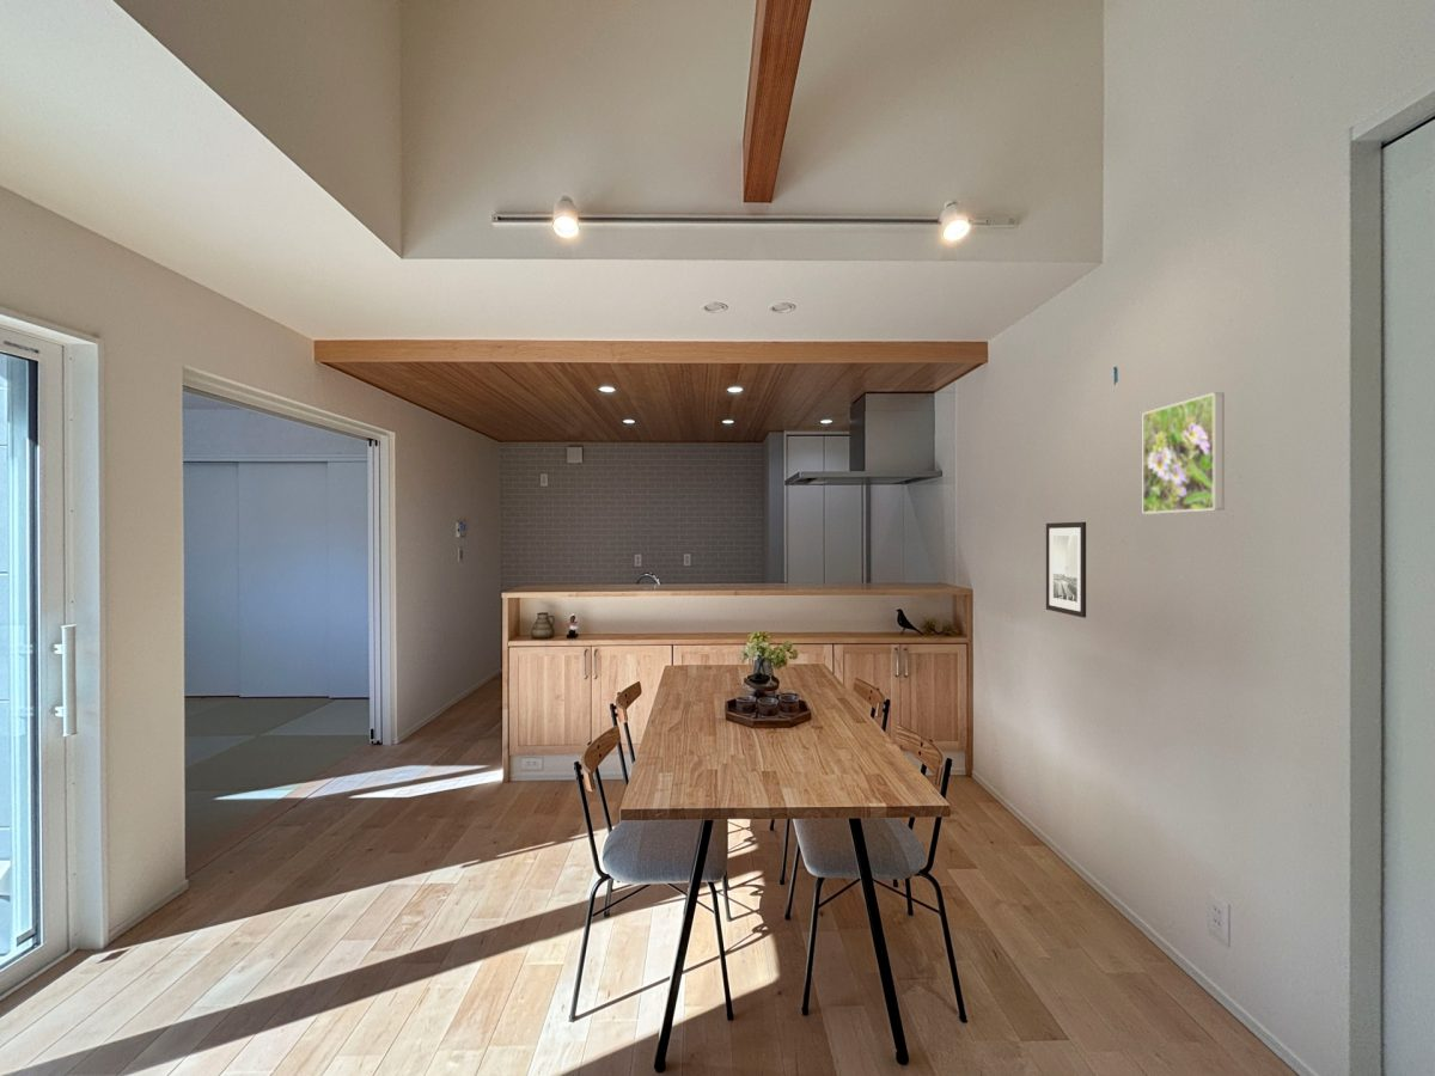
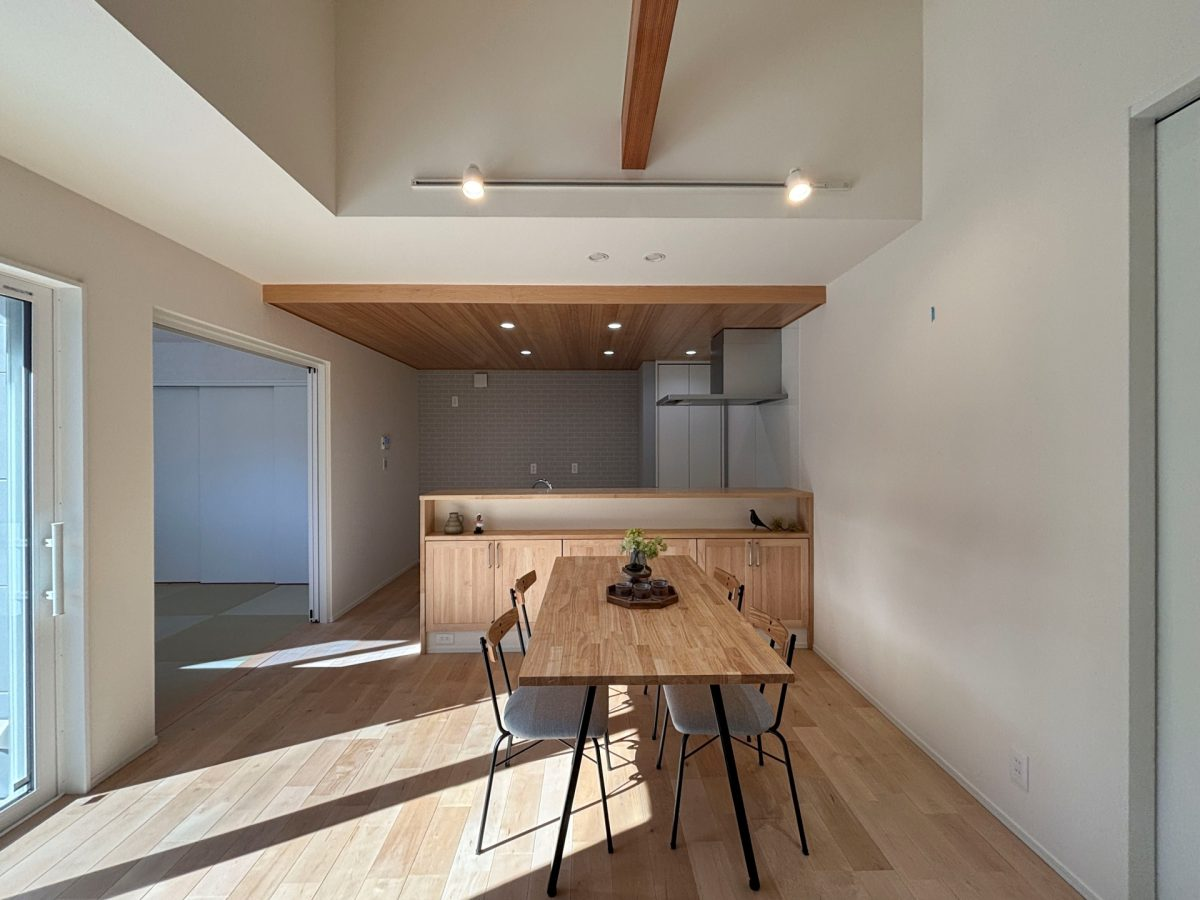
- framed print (1179, 457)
- wall art (1064, 568)
